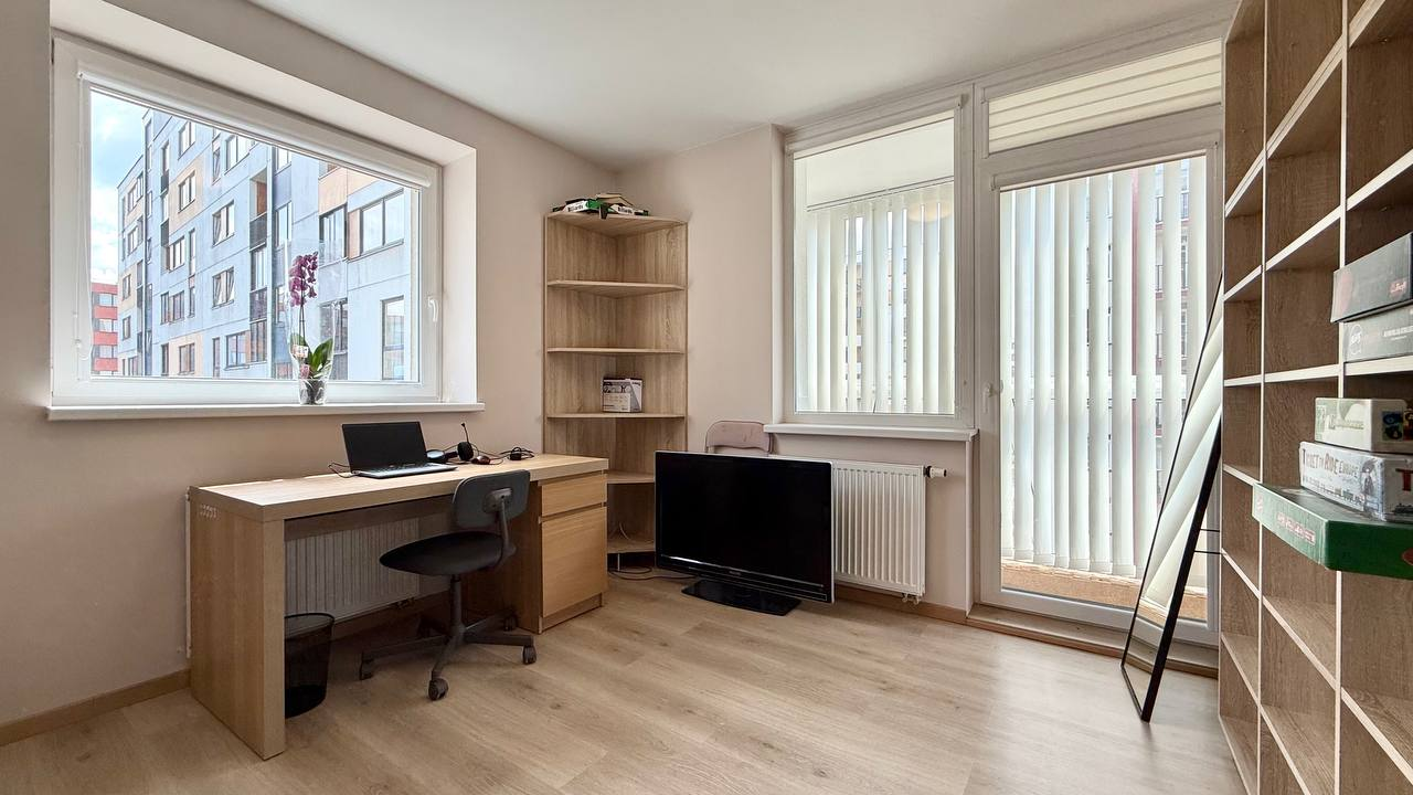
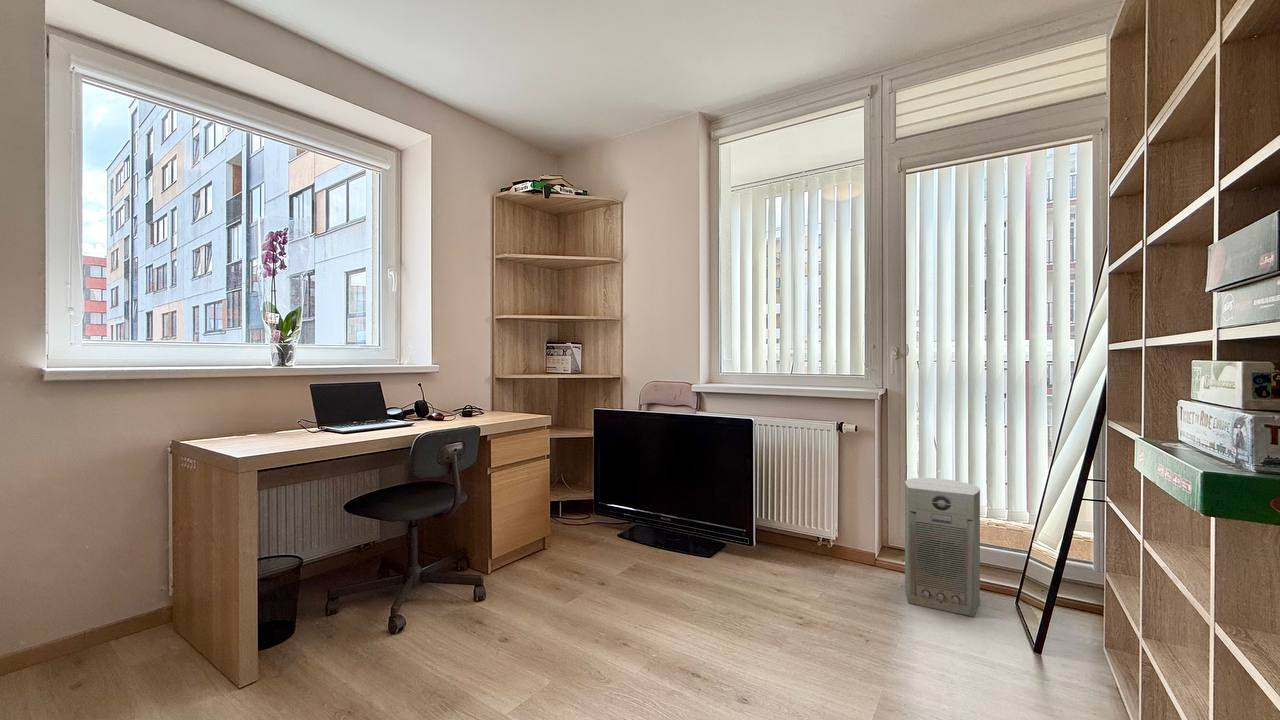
+ fan (941, 539)
